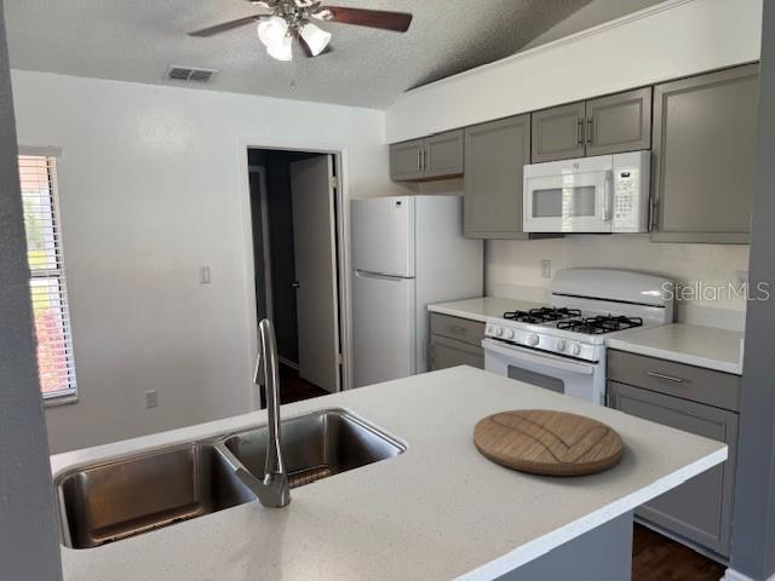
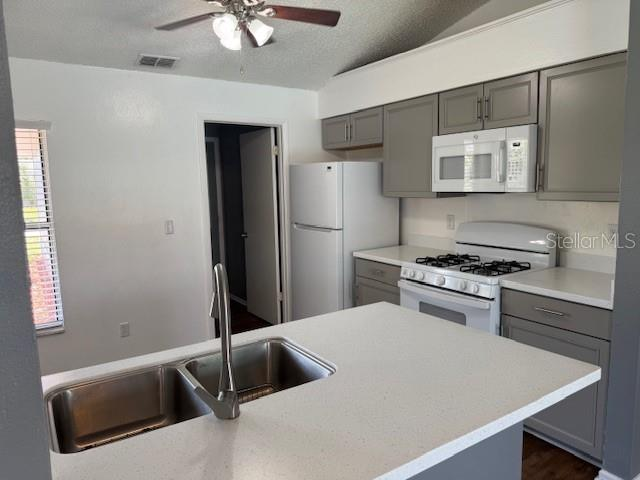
- cutting board (545, 438)
